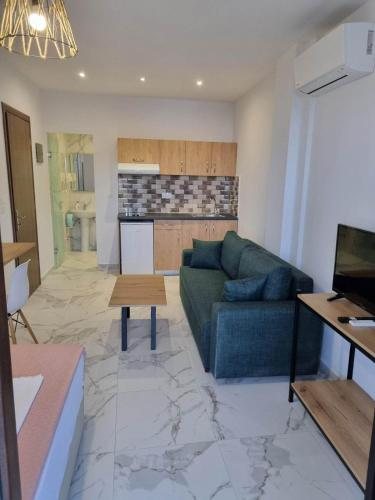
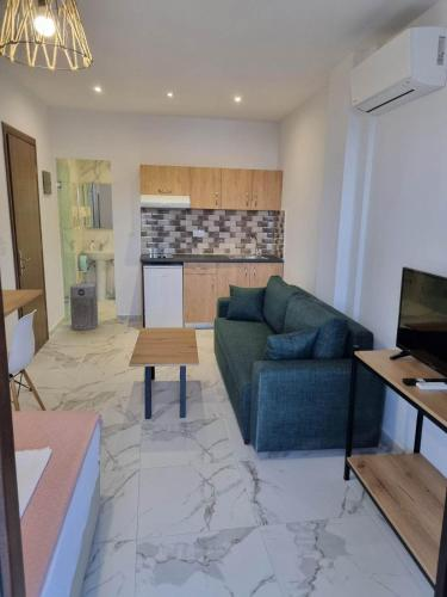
+ air purifier (83, 306)
